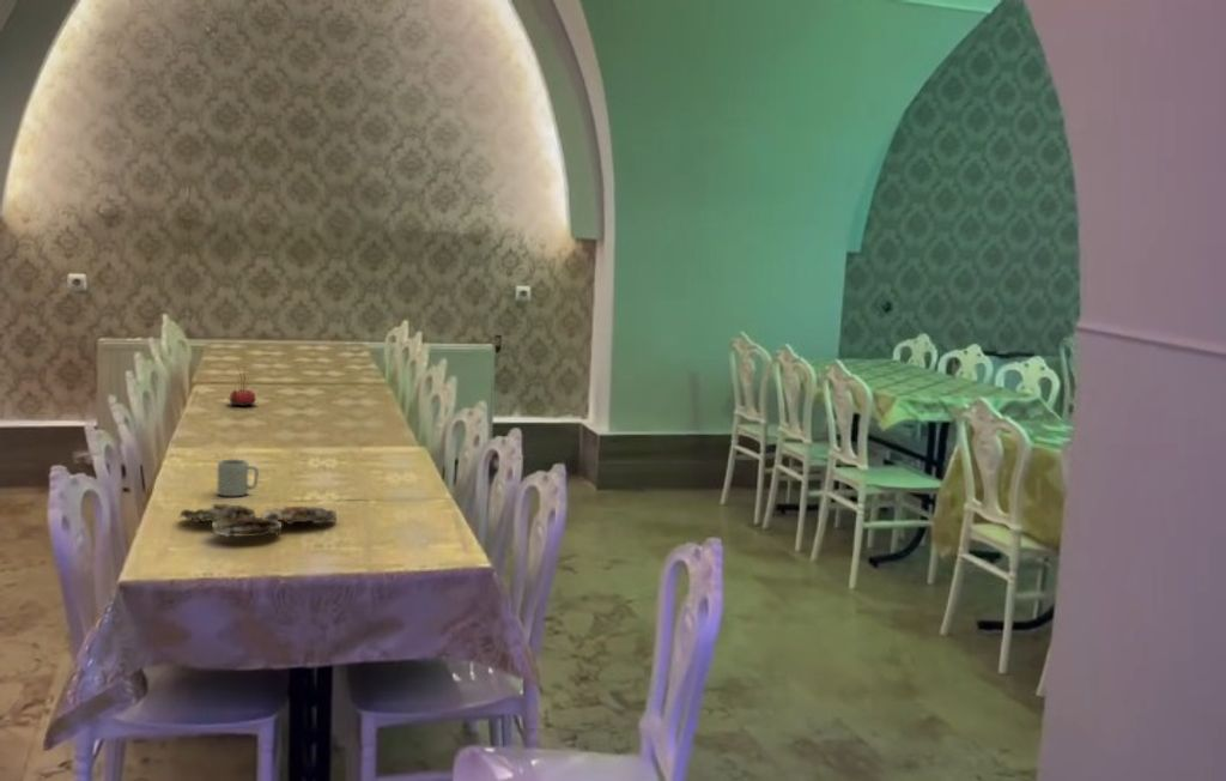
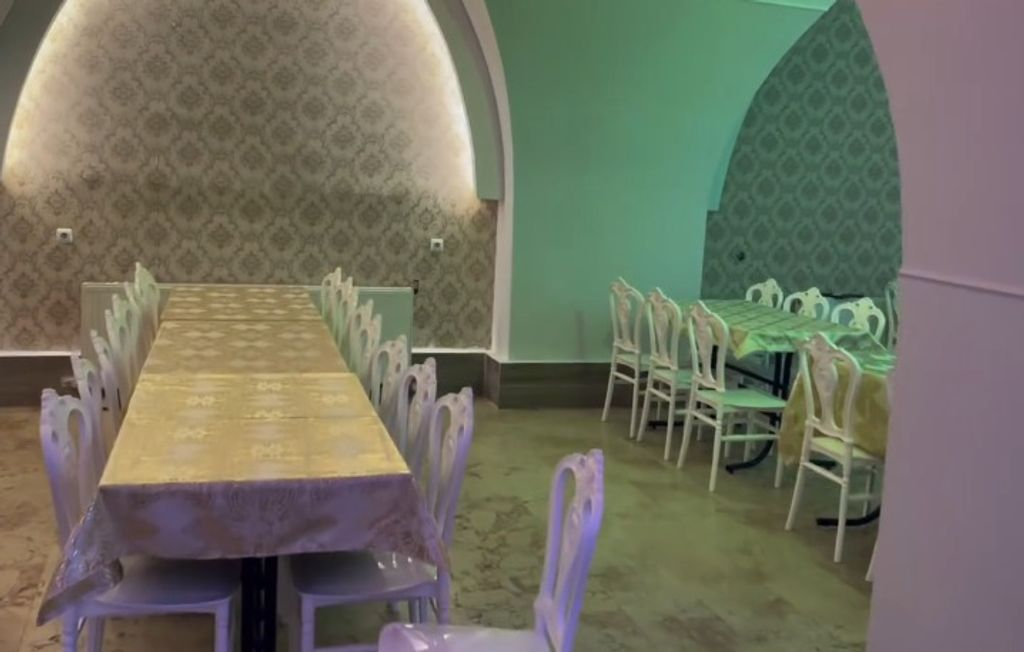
- cup (237, 477)
- serving platter (253, 520)
- flower (241, 385)
